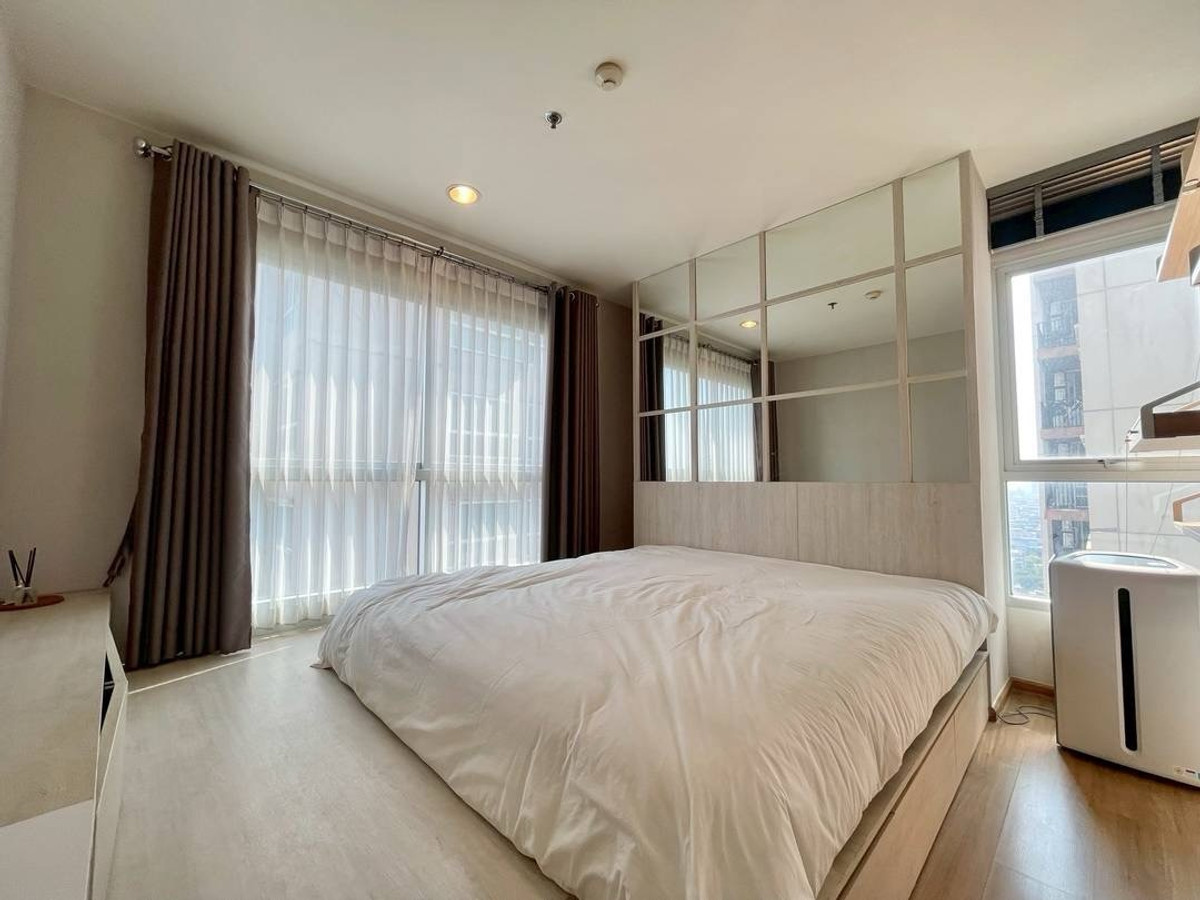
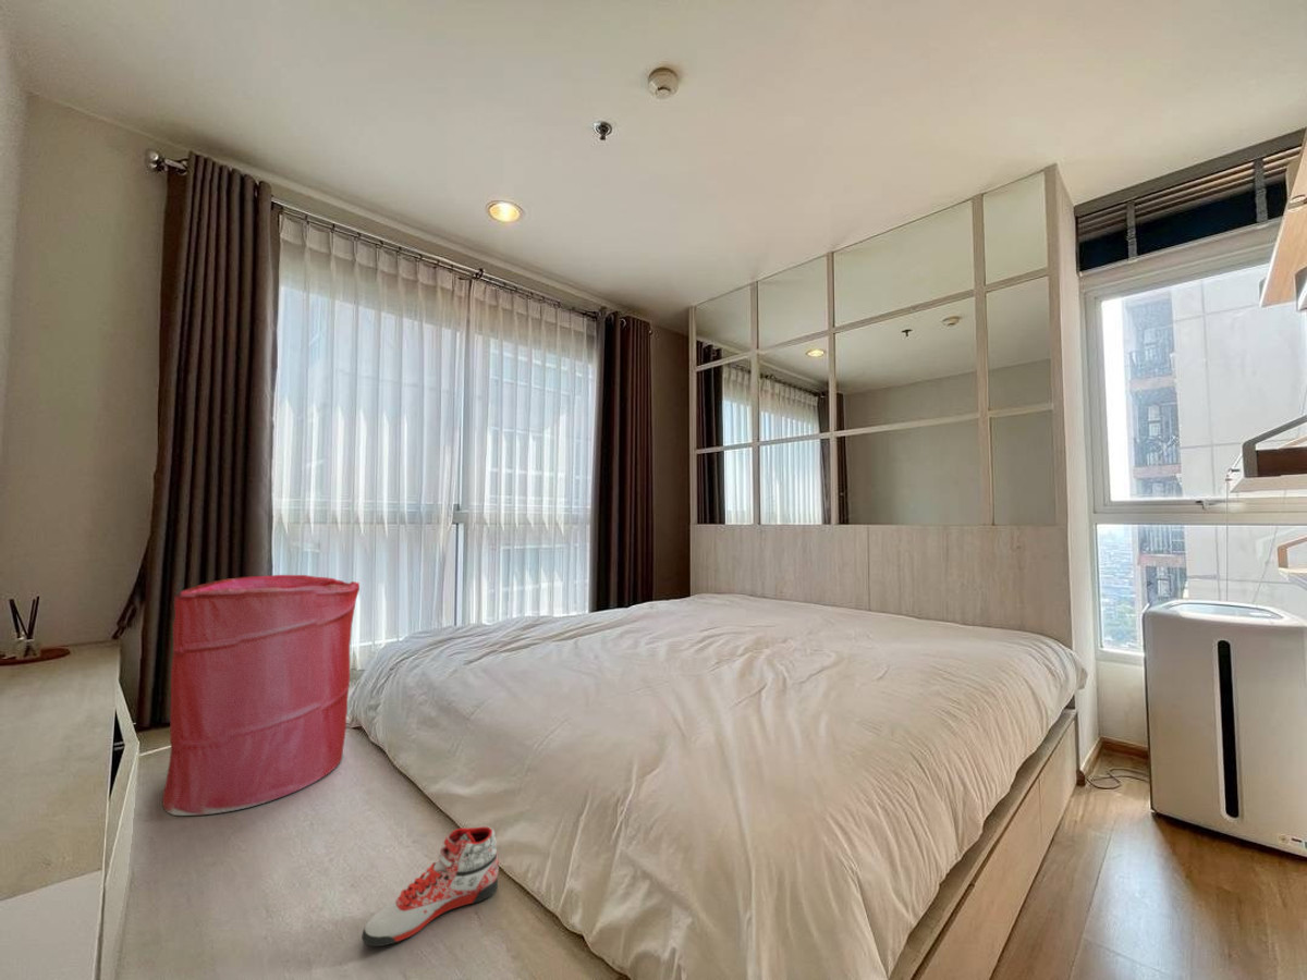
+ sneaker (435, 877)
+ laundry hamper (270, 673)
